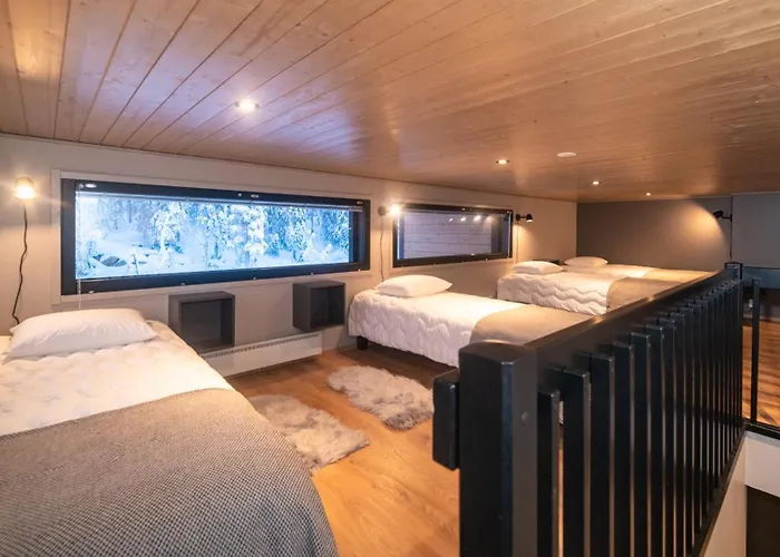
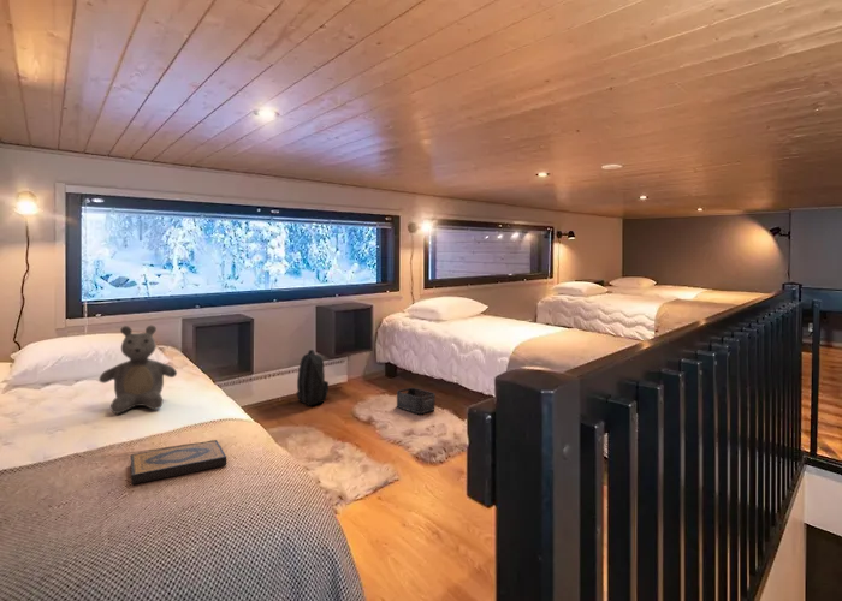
+ storage bin (415, 400)
+ teddy bear (138, 367)
+ hardback book (178, 460)
+ backpack (312, 375)
